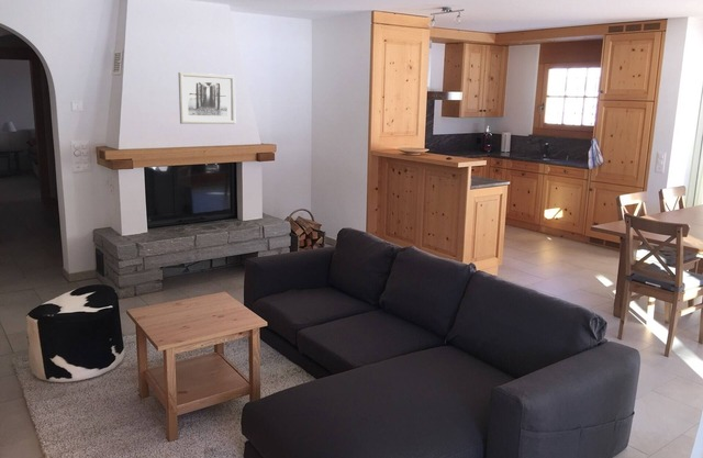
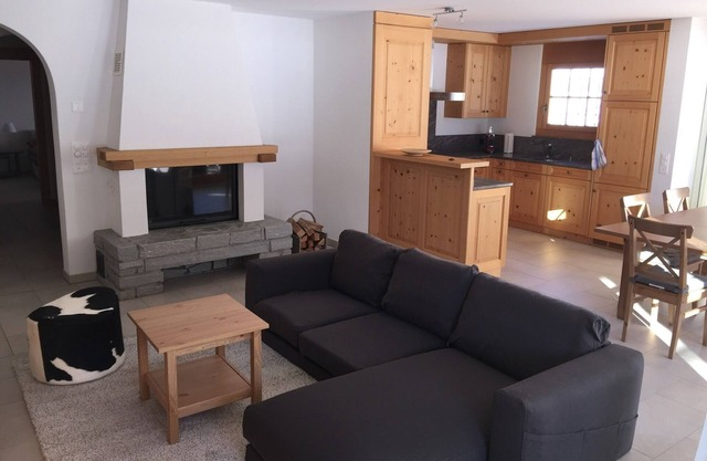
- wall art (208, 99)
